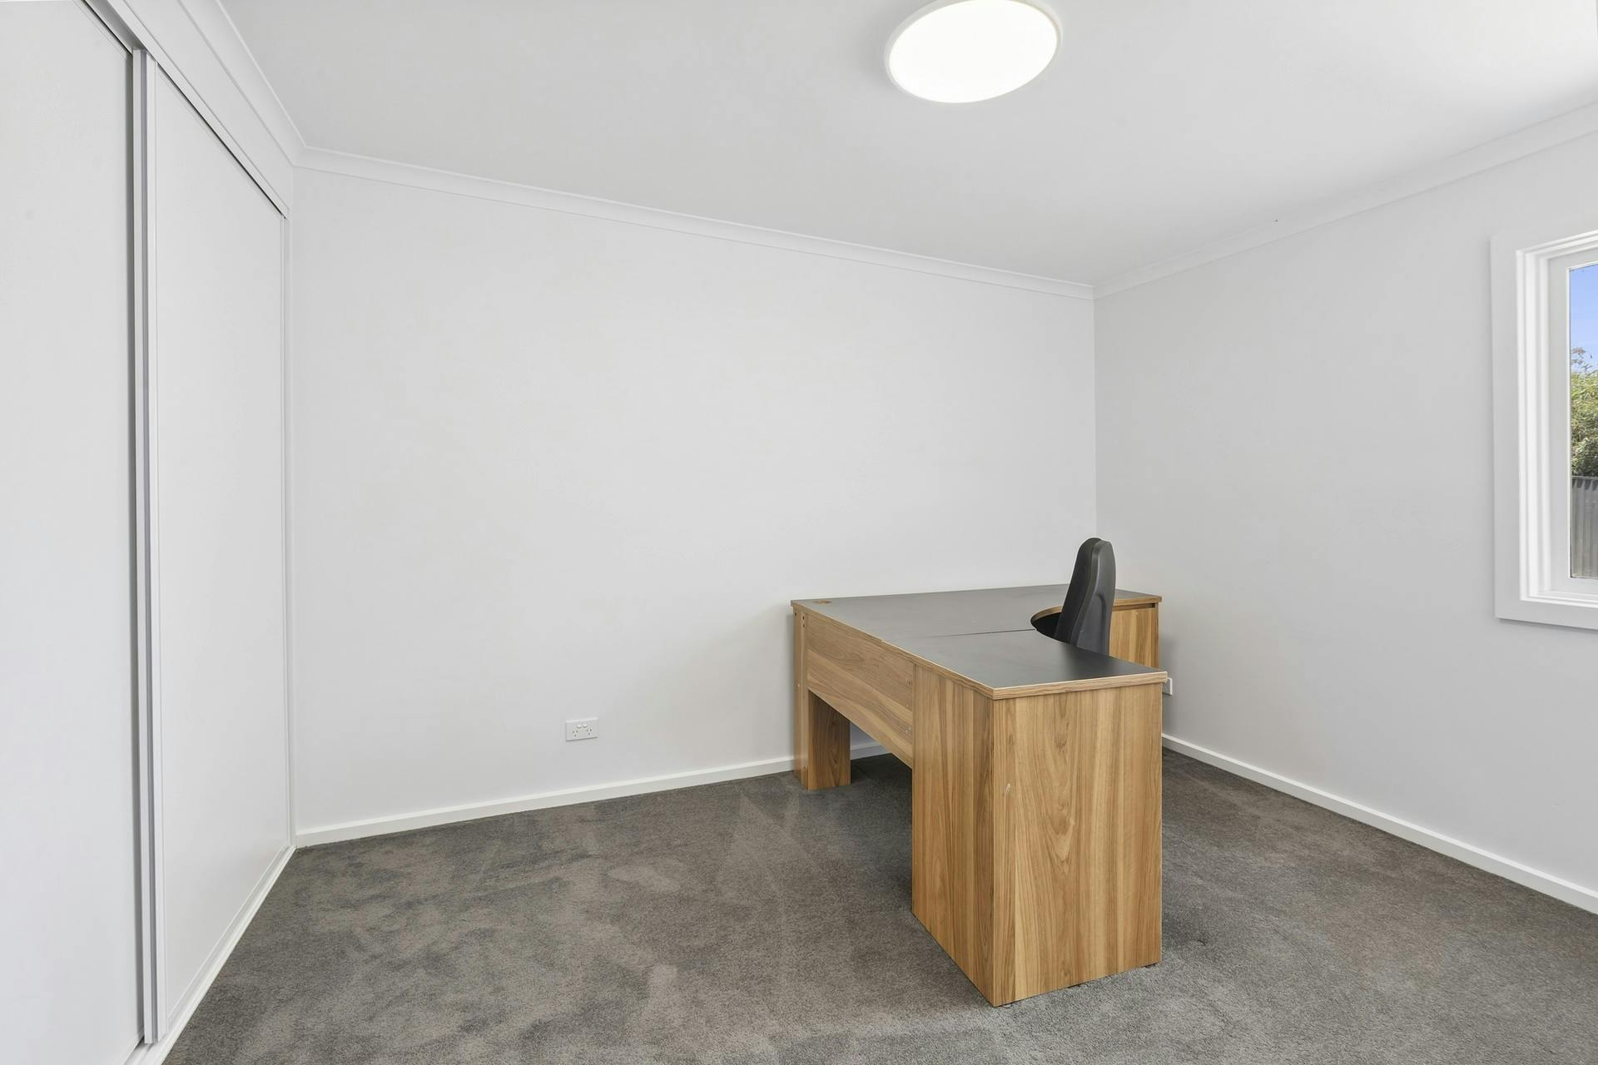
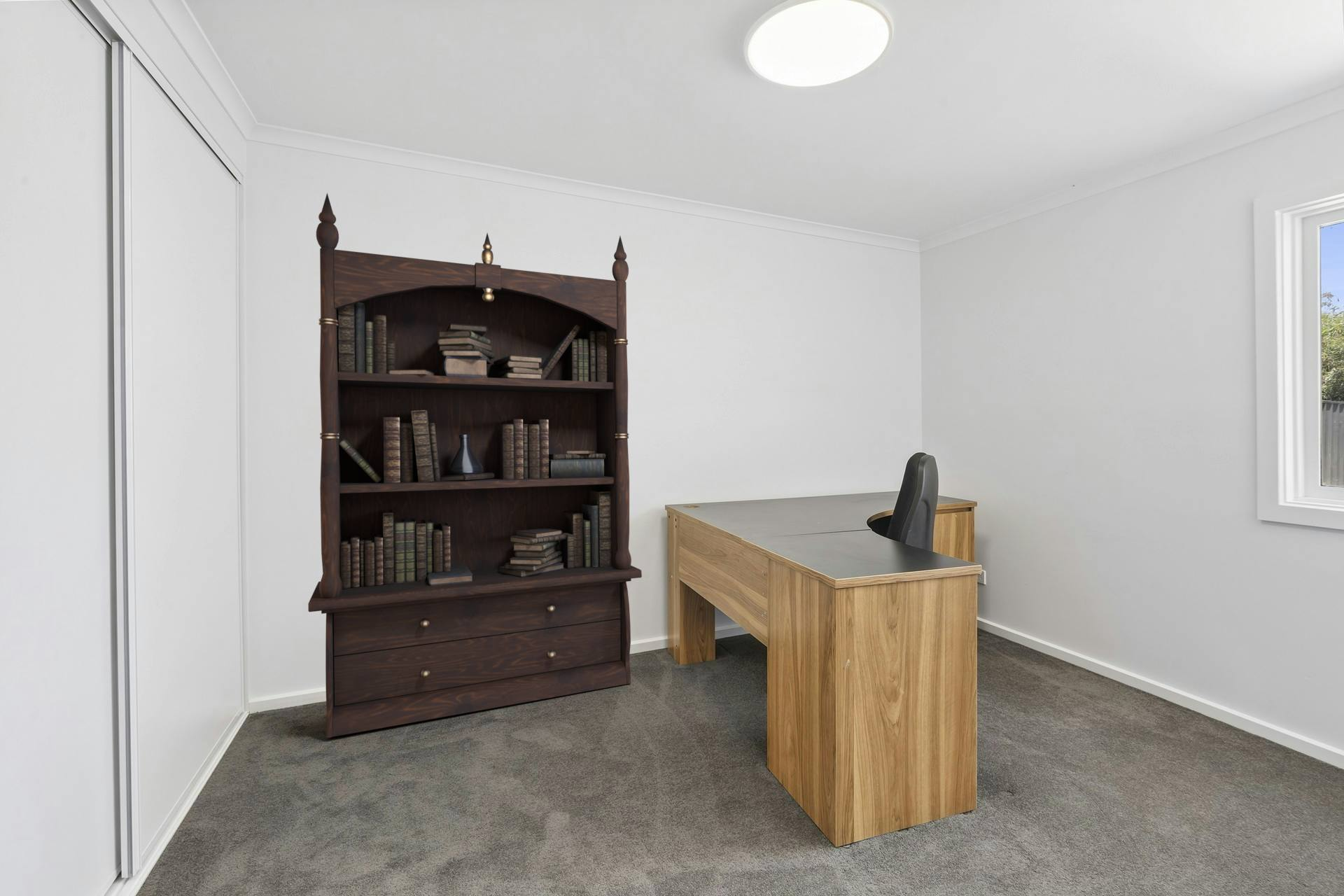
+ bookcase (484, 458)
